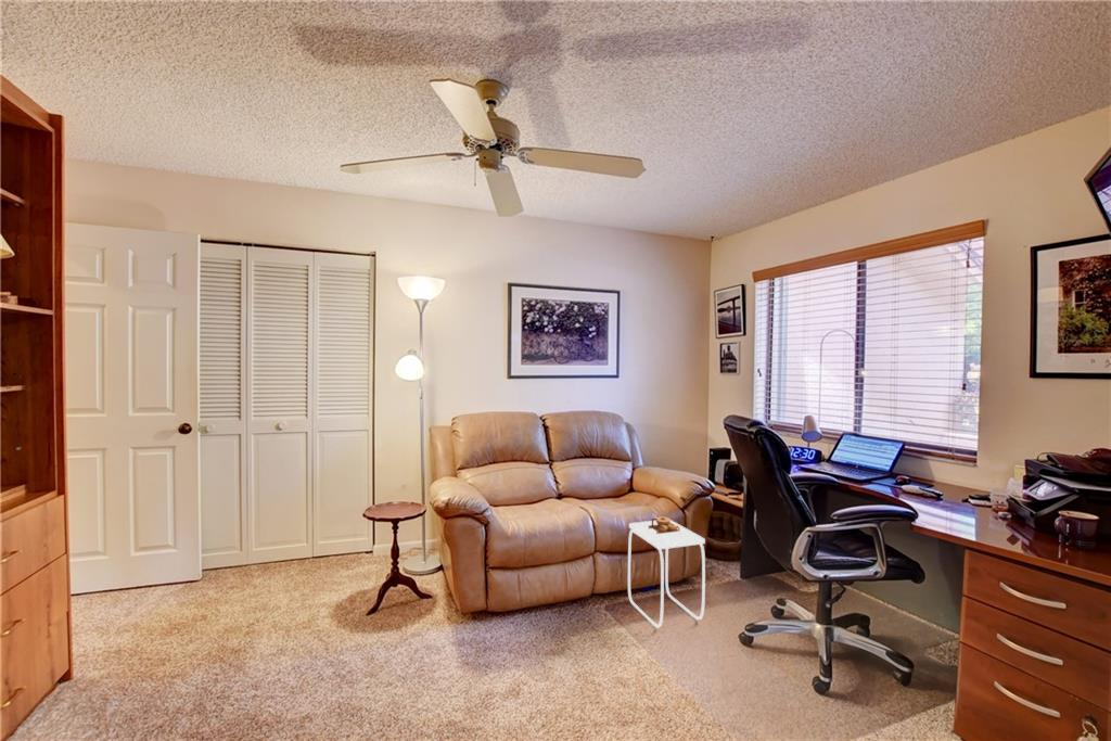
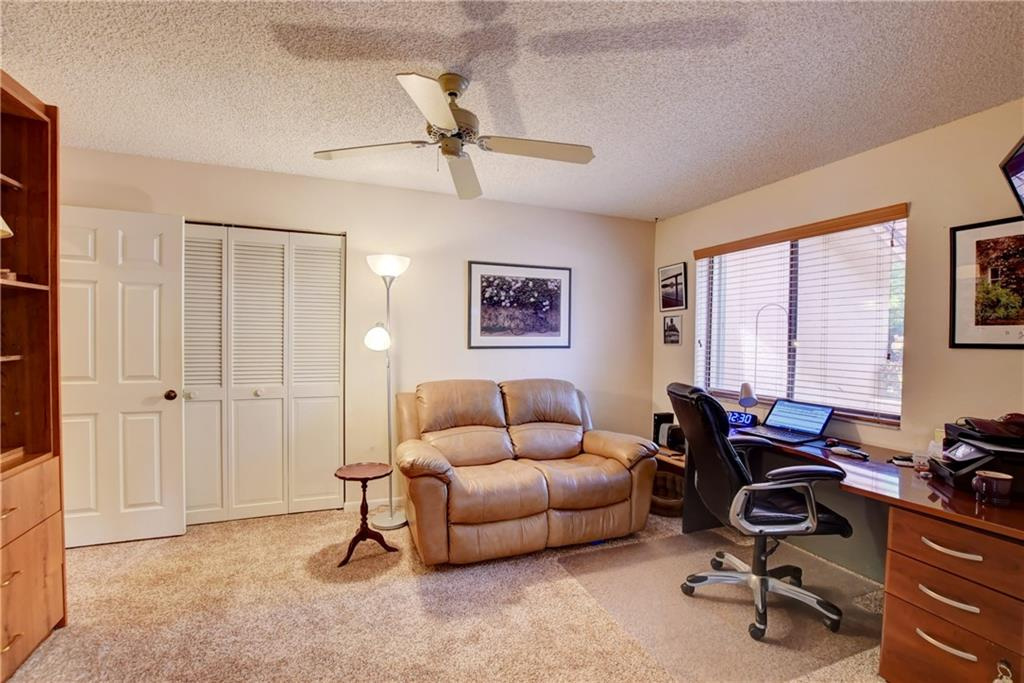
- side table (665, 565)
